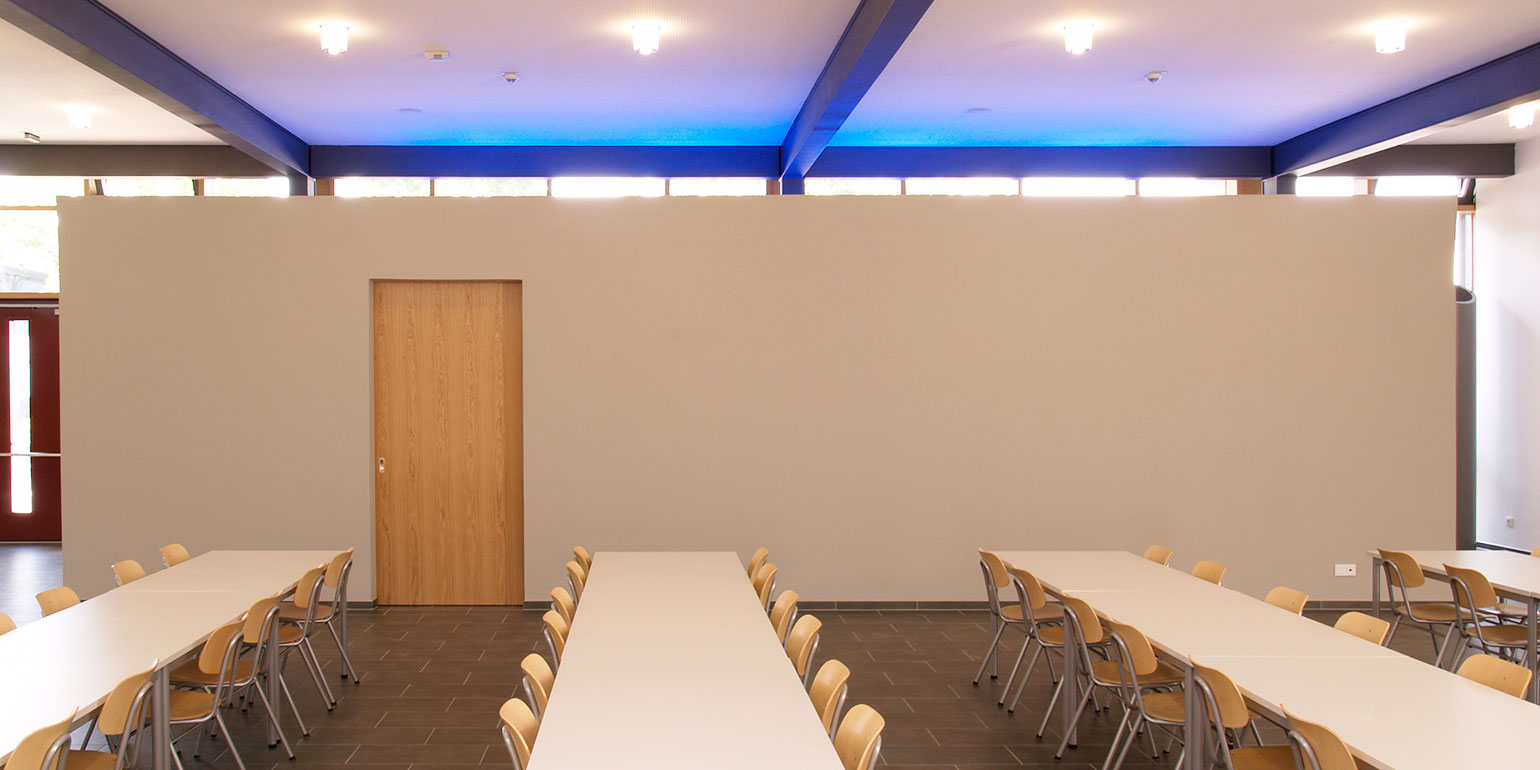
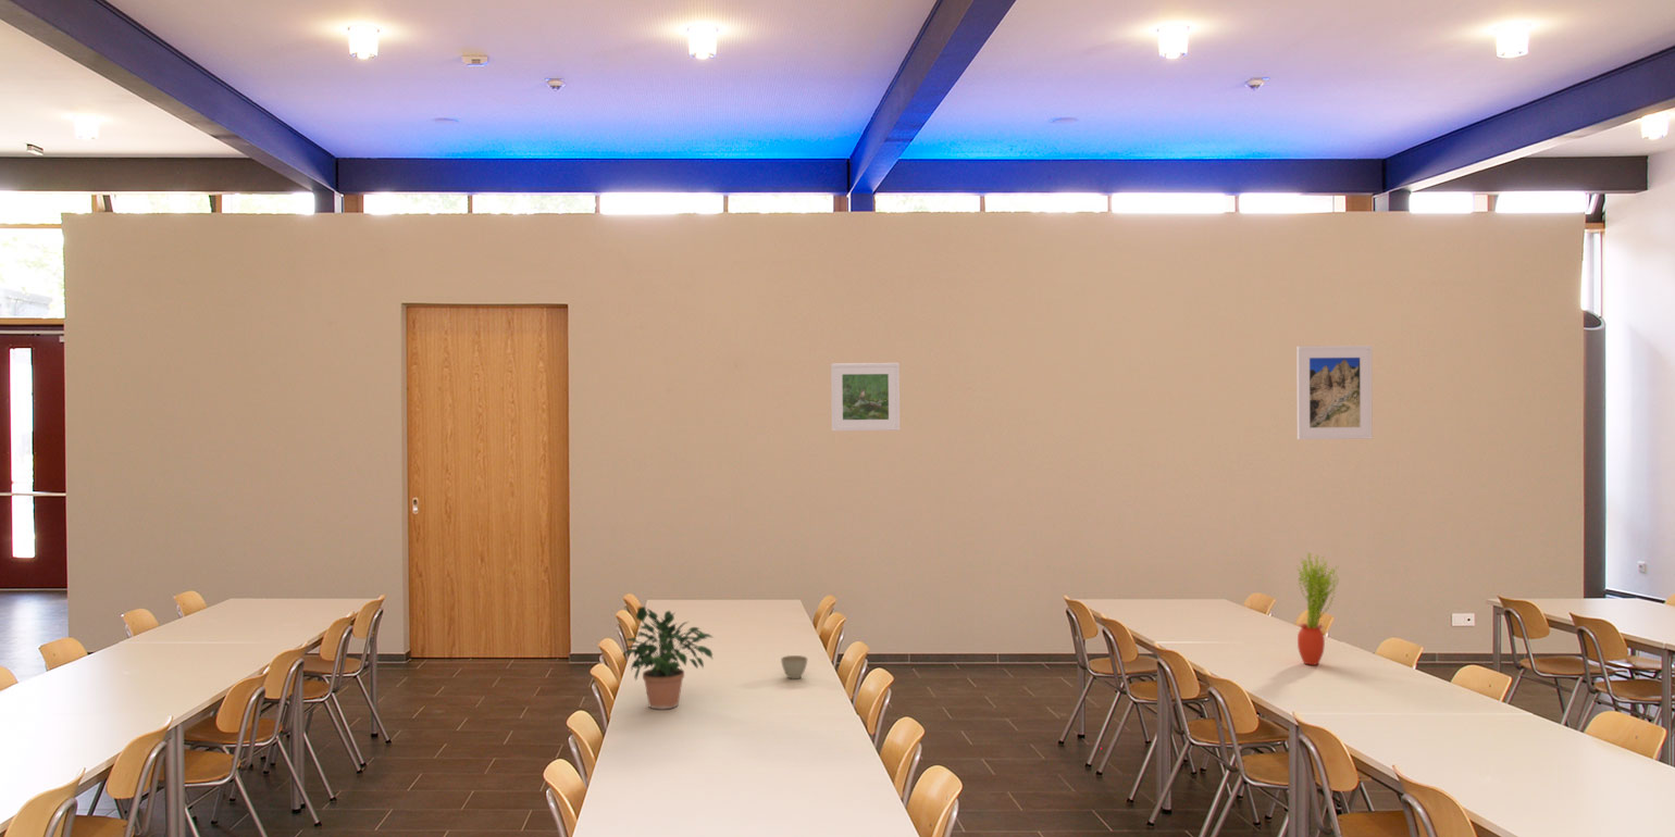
+ potted plant (1318, 608)
+ flower pot (794, 667)
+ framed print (865, 397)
+ potted plant (671, 653)
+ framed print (1333, 392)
